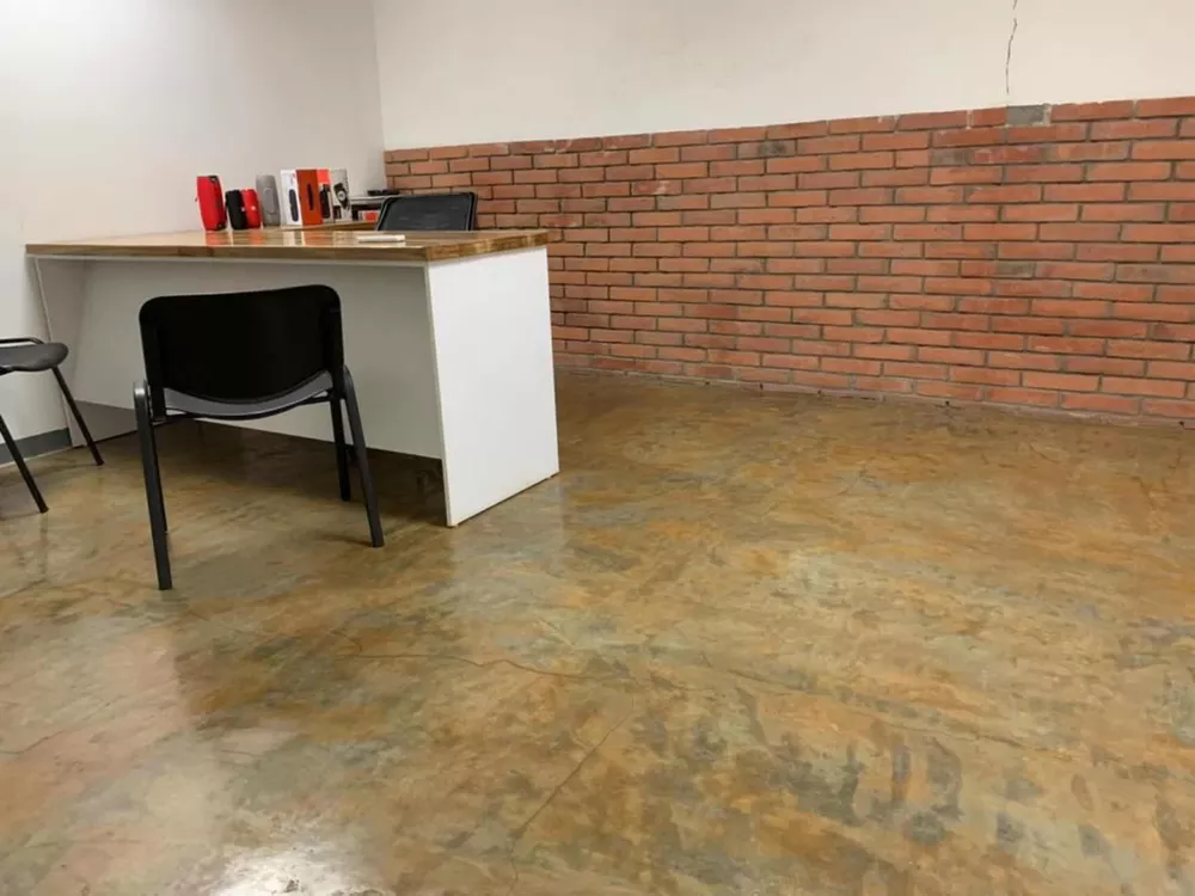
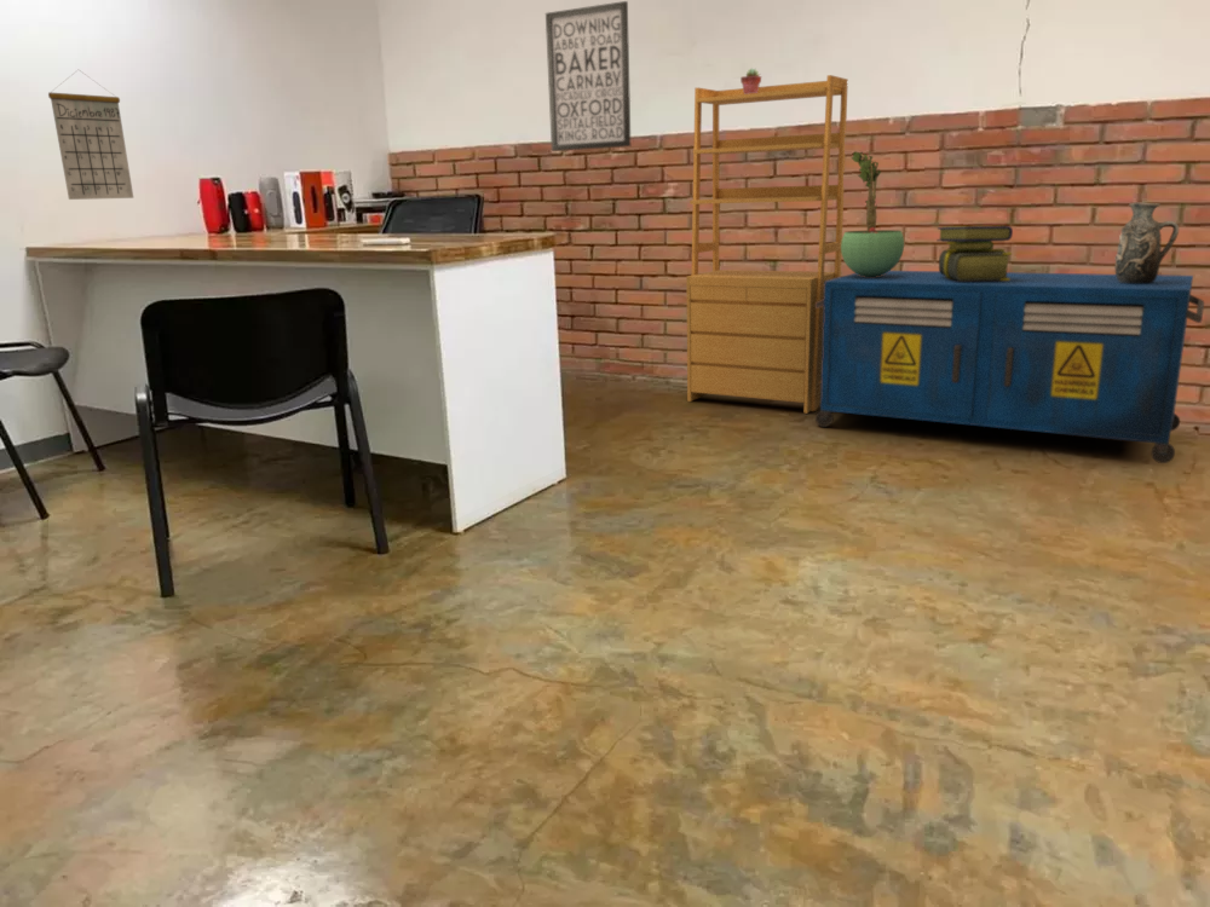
+ shelving unit (761, 271)
+ calendar (91, 134)
+ potted succulent (750, 80)
+ wall art (587, 79)
+ decorative vase (1146, 242)
+ storage cabinet (996, 356)
+ stack of books (972, 250)
+ potted plant (872, 214)
